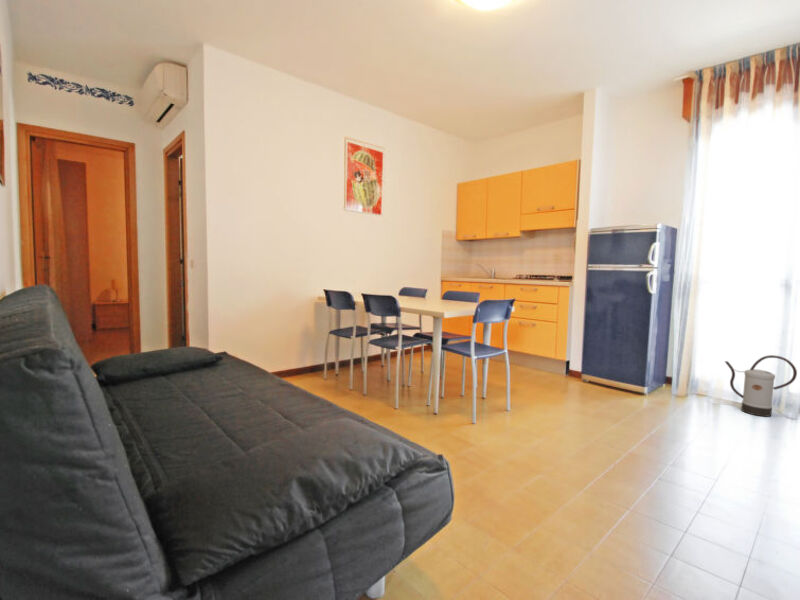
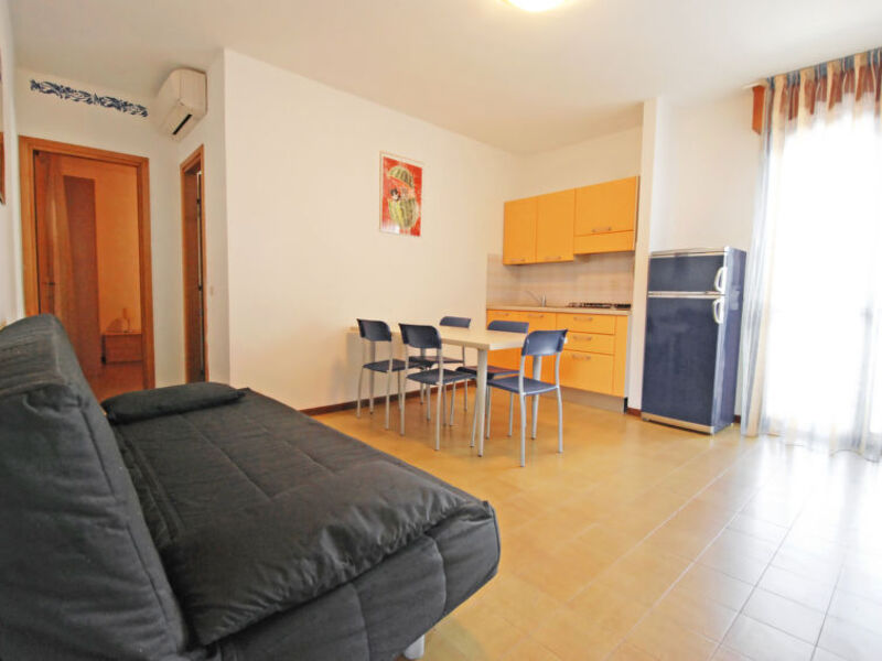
- watering can (757, 383)
